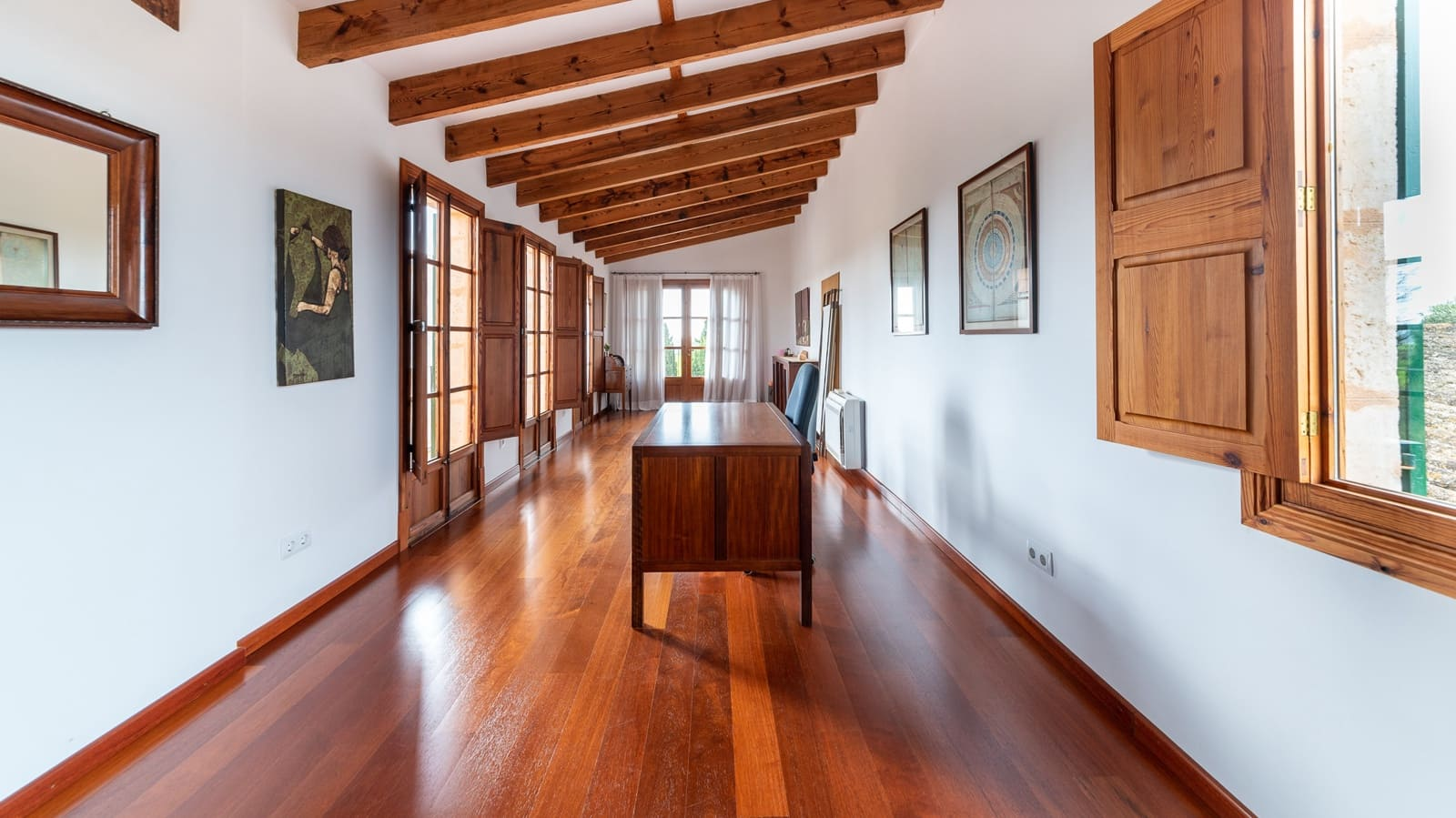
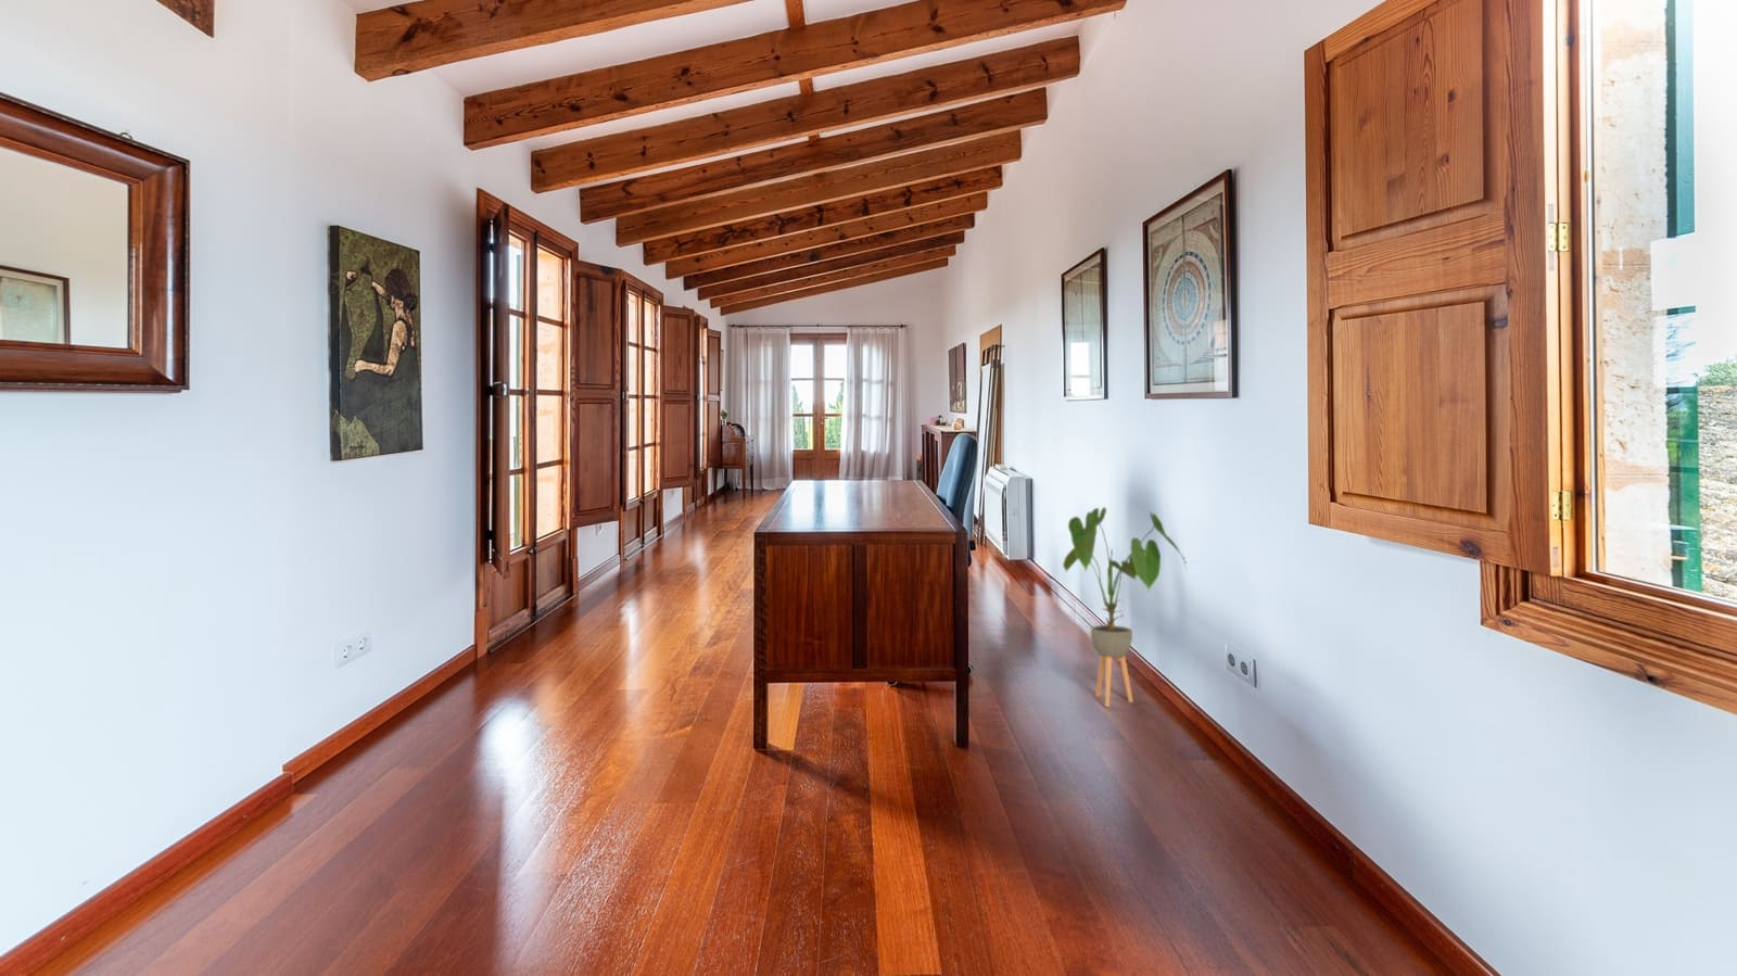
+ house plant (1120, 610)
